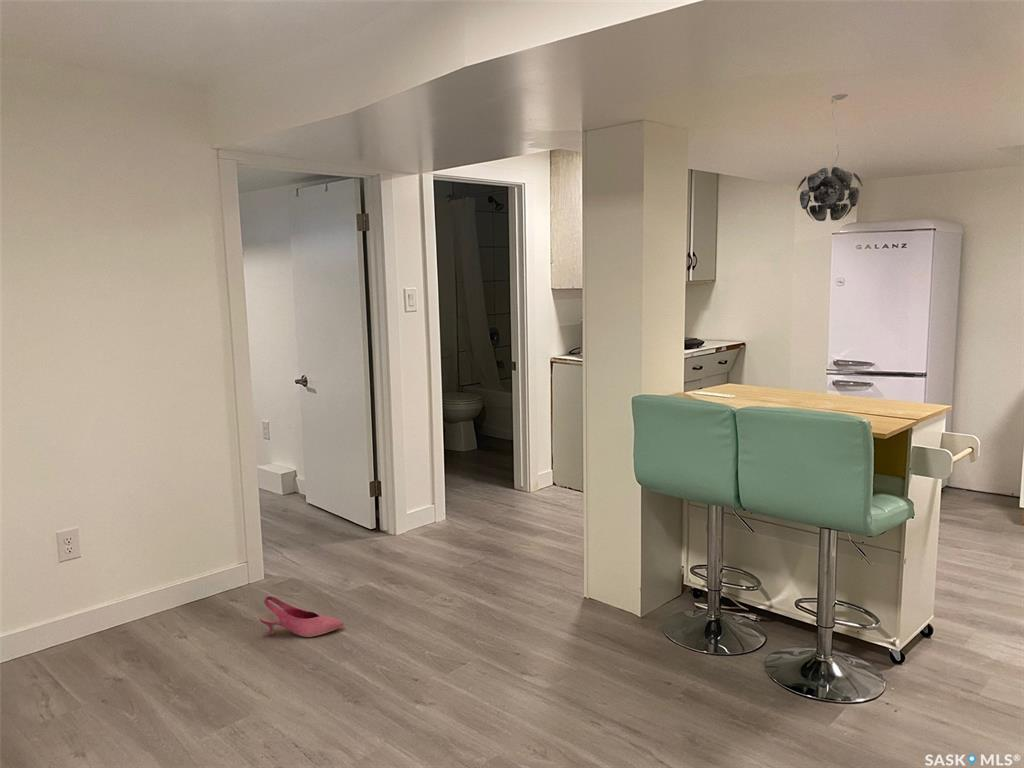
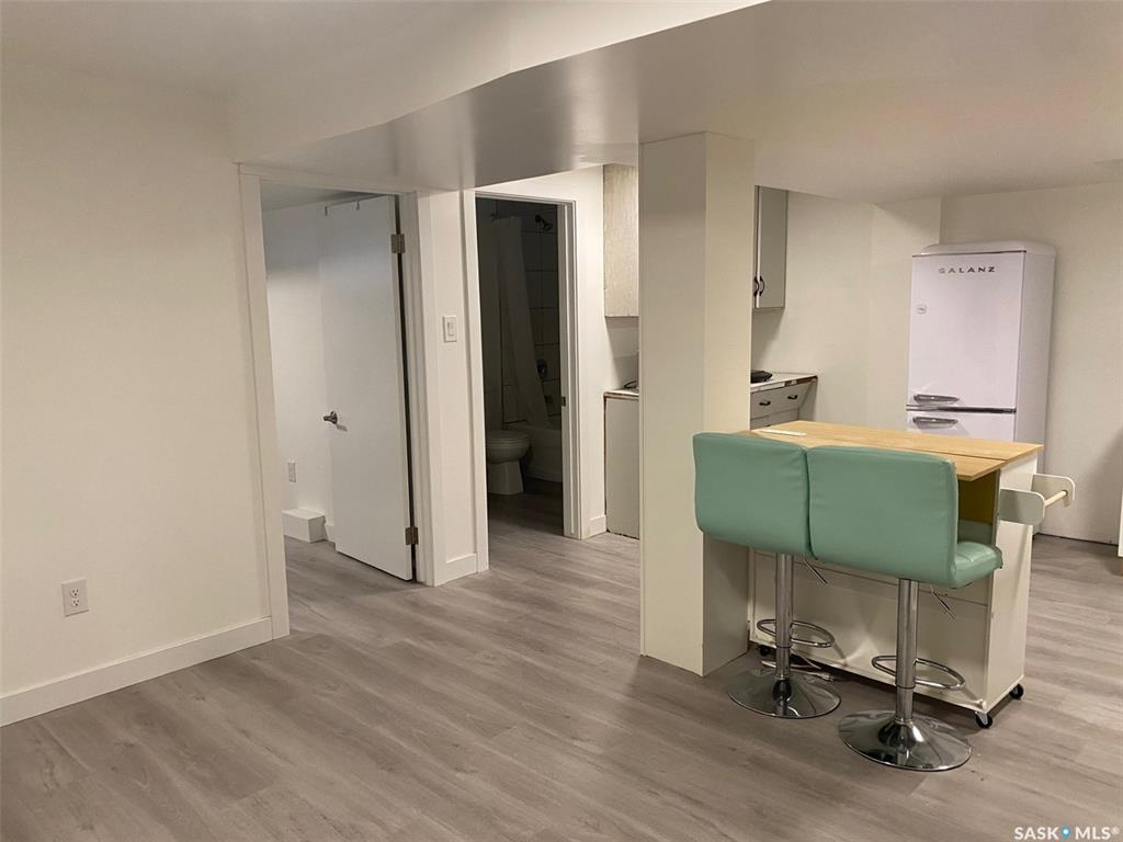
- shoe (300, 614)
- pendant light (833, 164)
